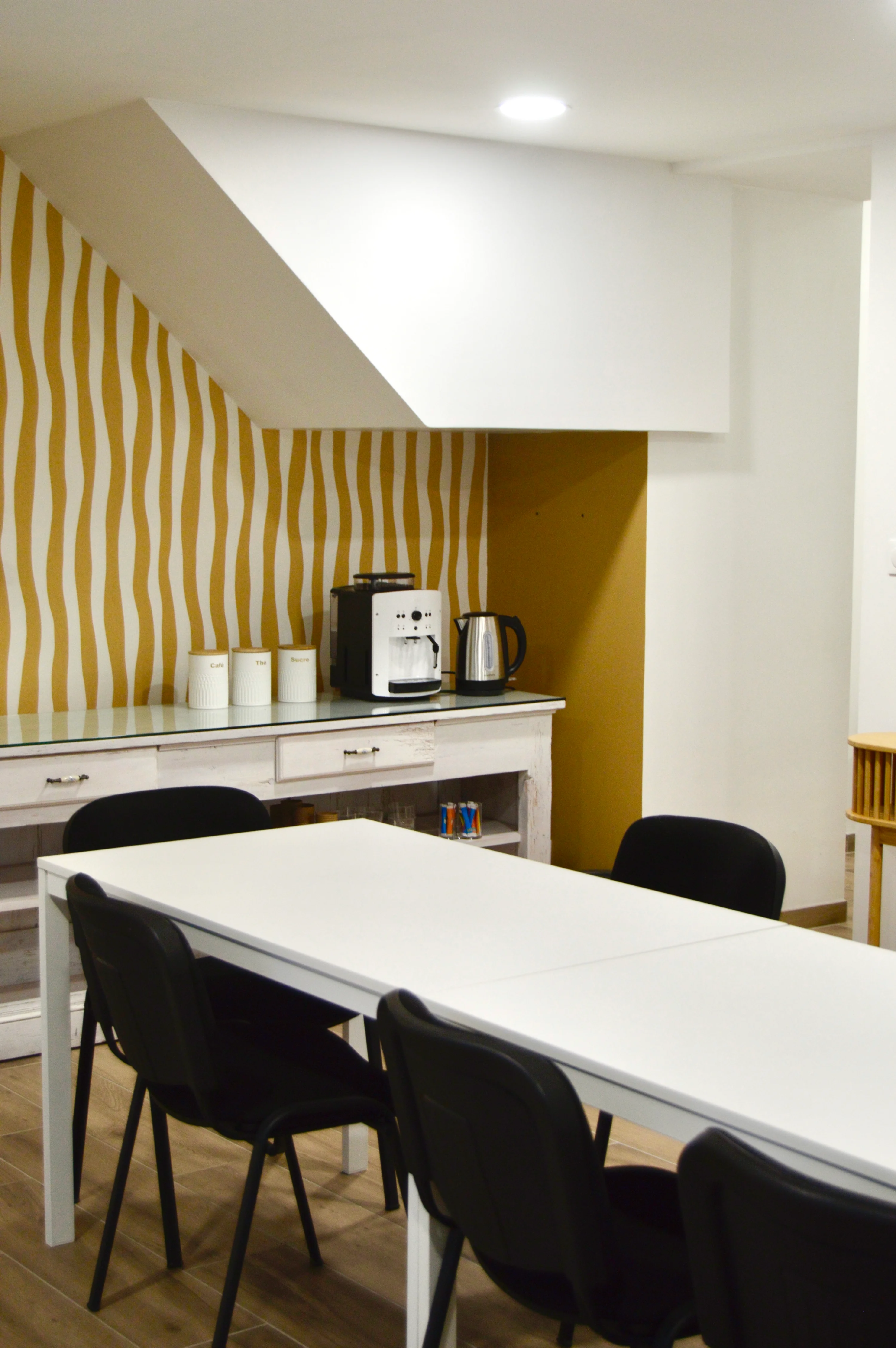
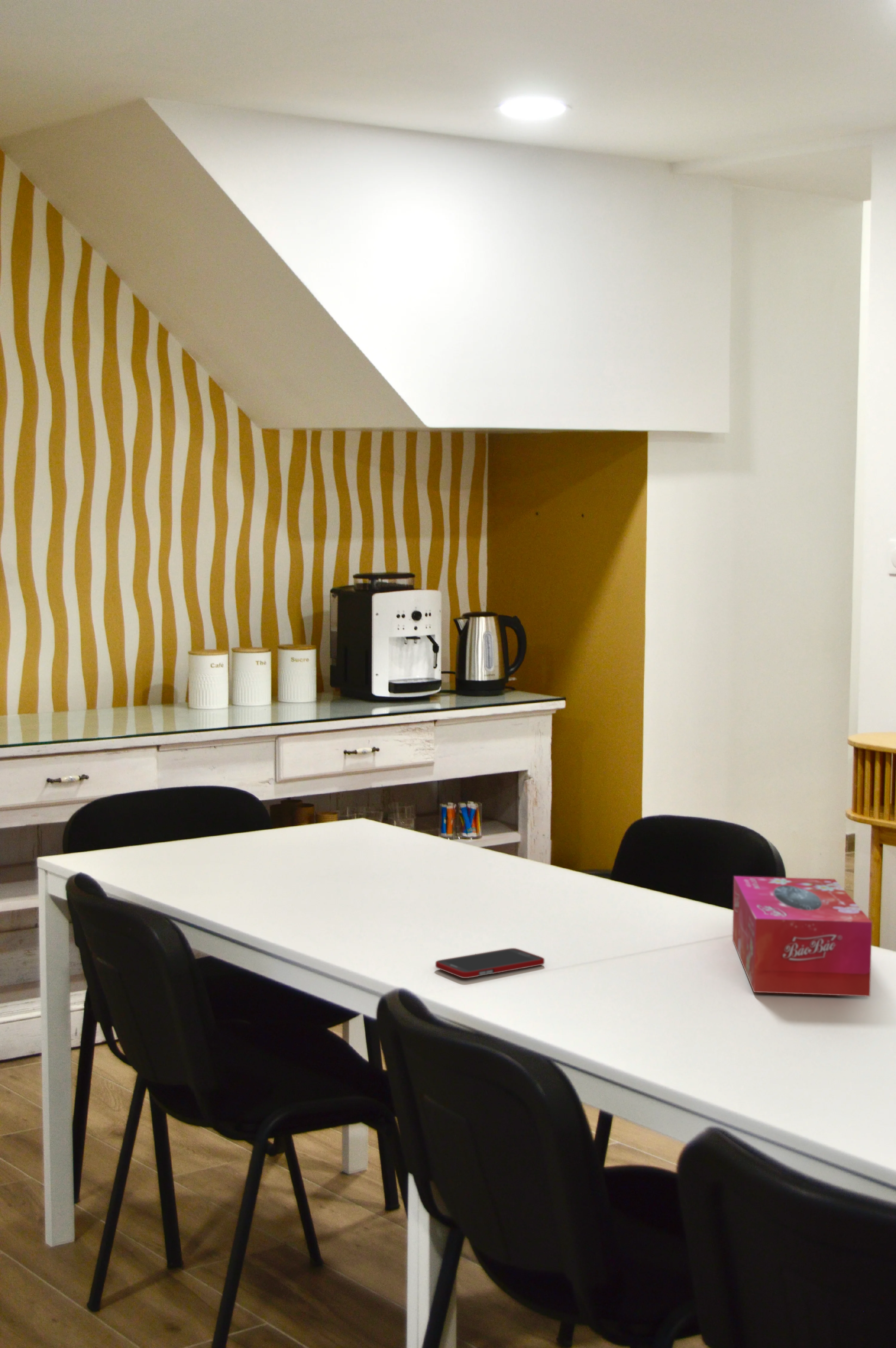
+ cell phone (490, 963)
+ tissue box (797, 932)
